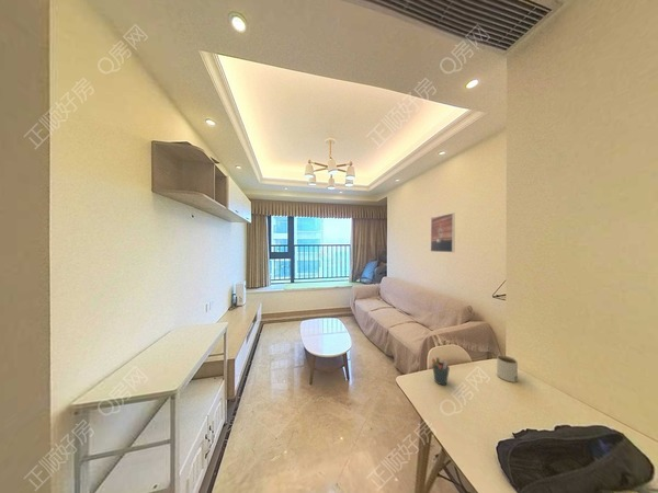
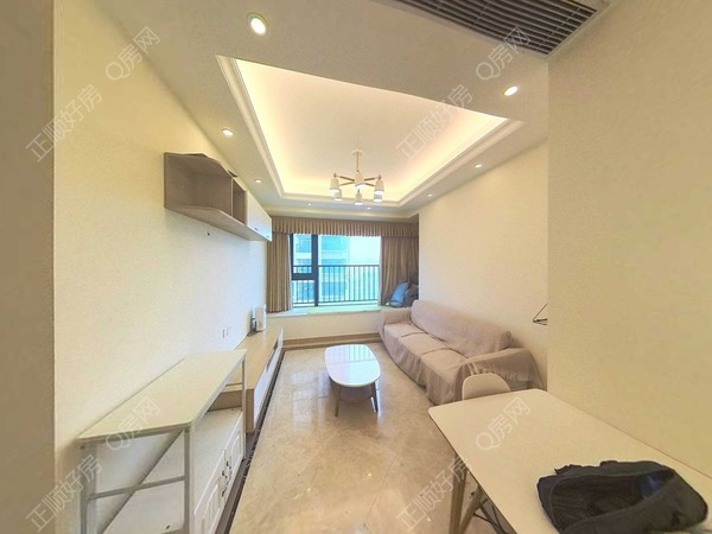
- pen holder (440, 369)
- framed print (441, 233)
- mug (508, 367)
